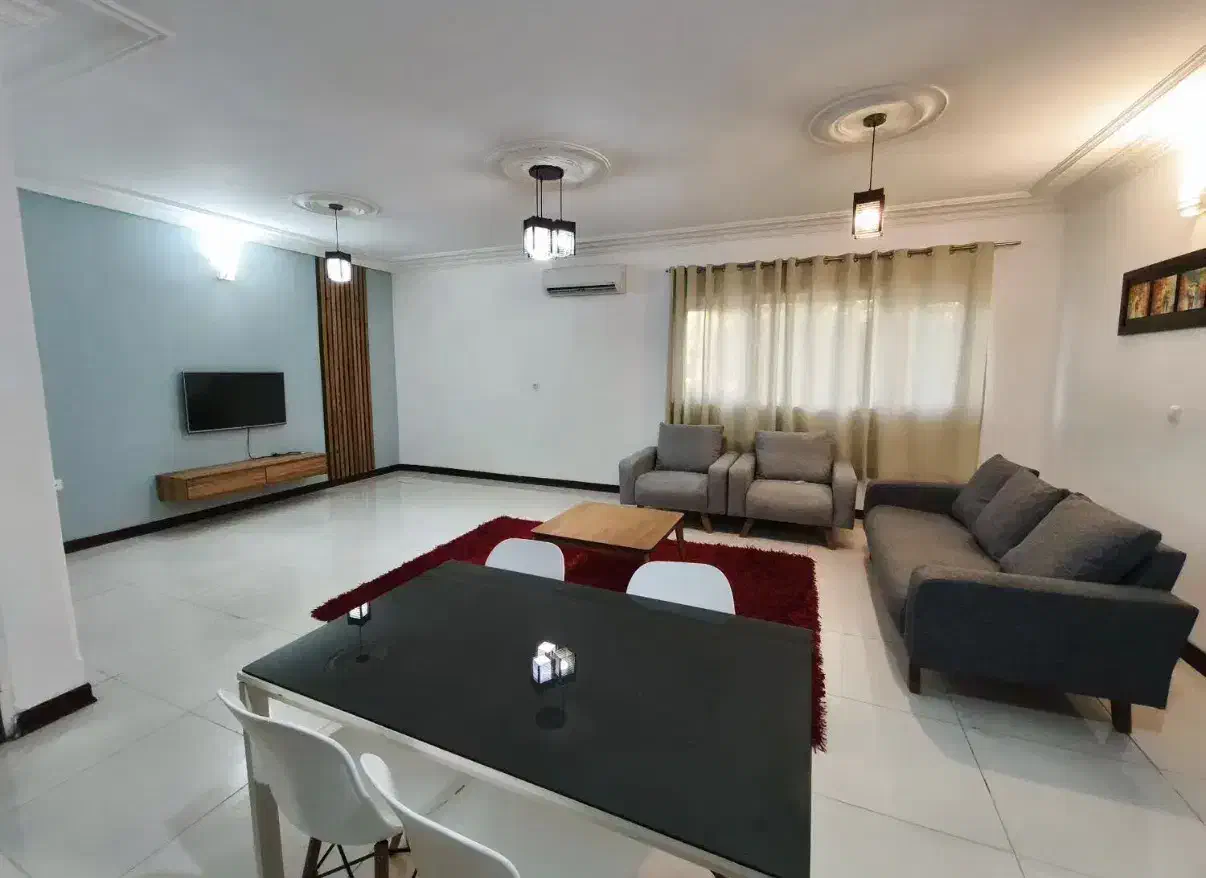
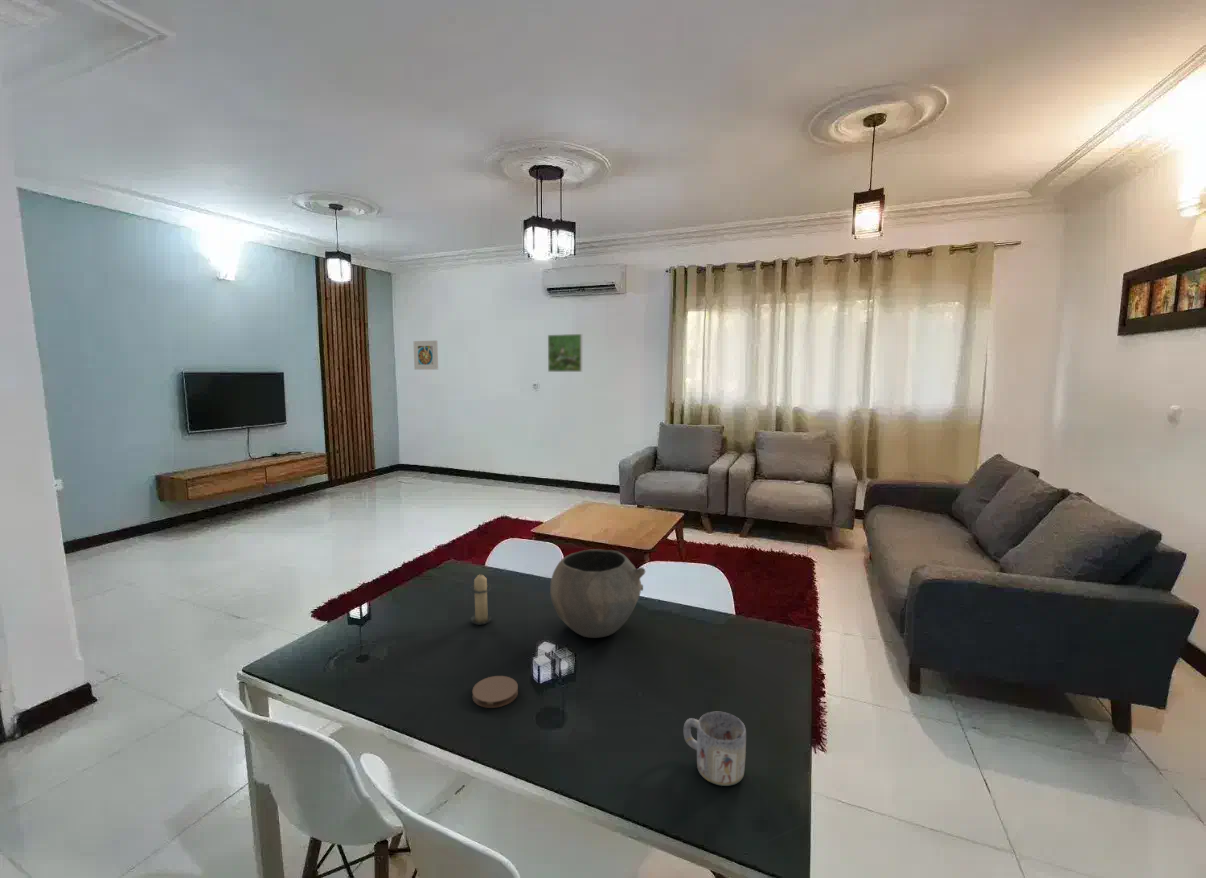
+ mug (712, 743)
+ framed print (425, 355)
+ candle (480, 596)
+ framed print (564, 353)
+ bowl (596, 593)
+ coaster (495, 691)
